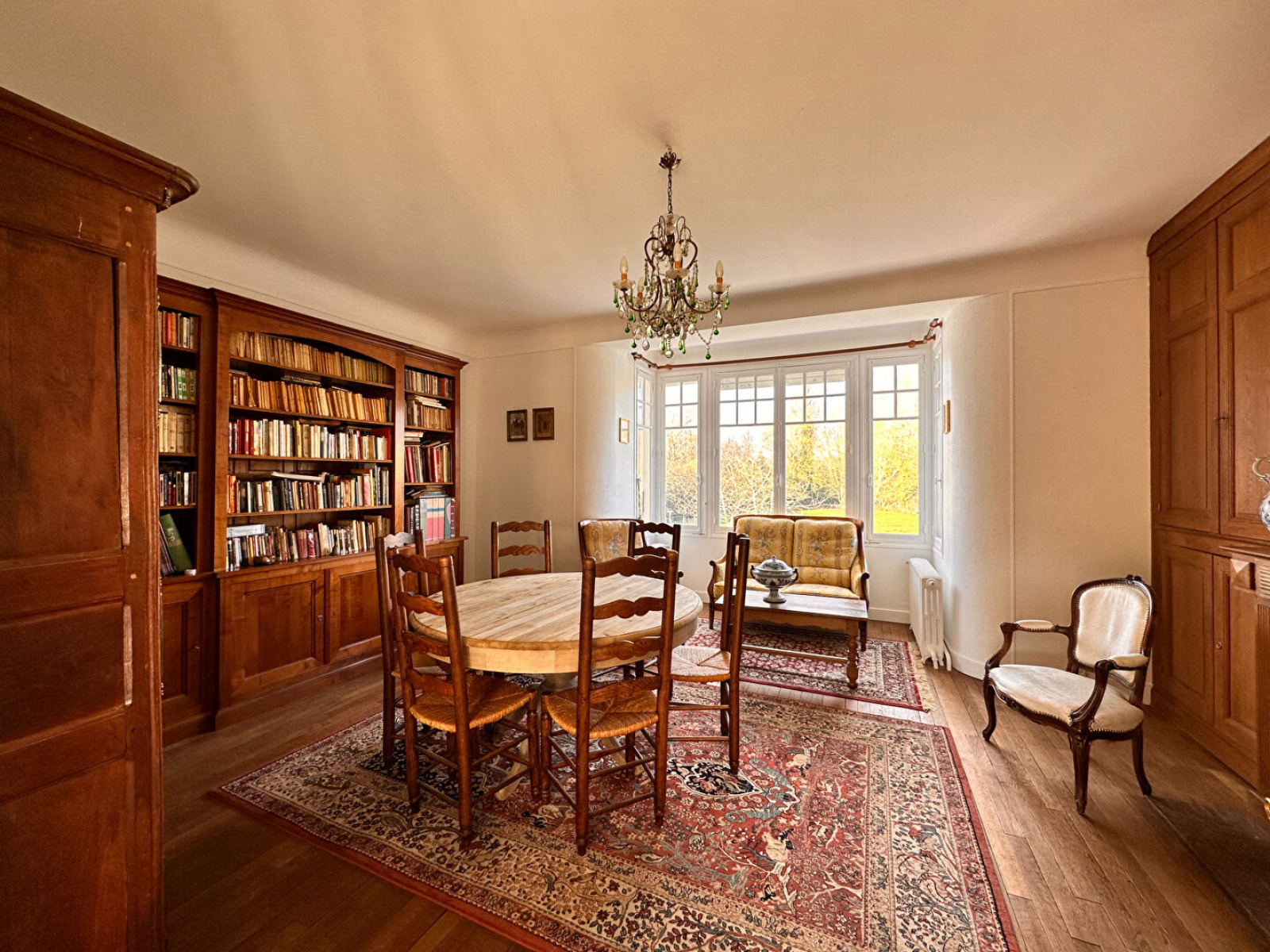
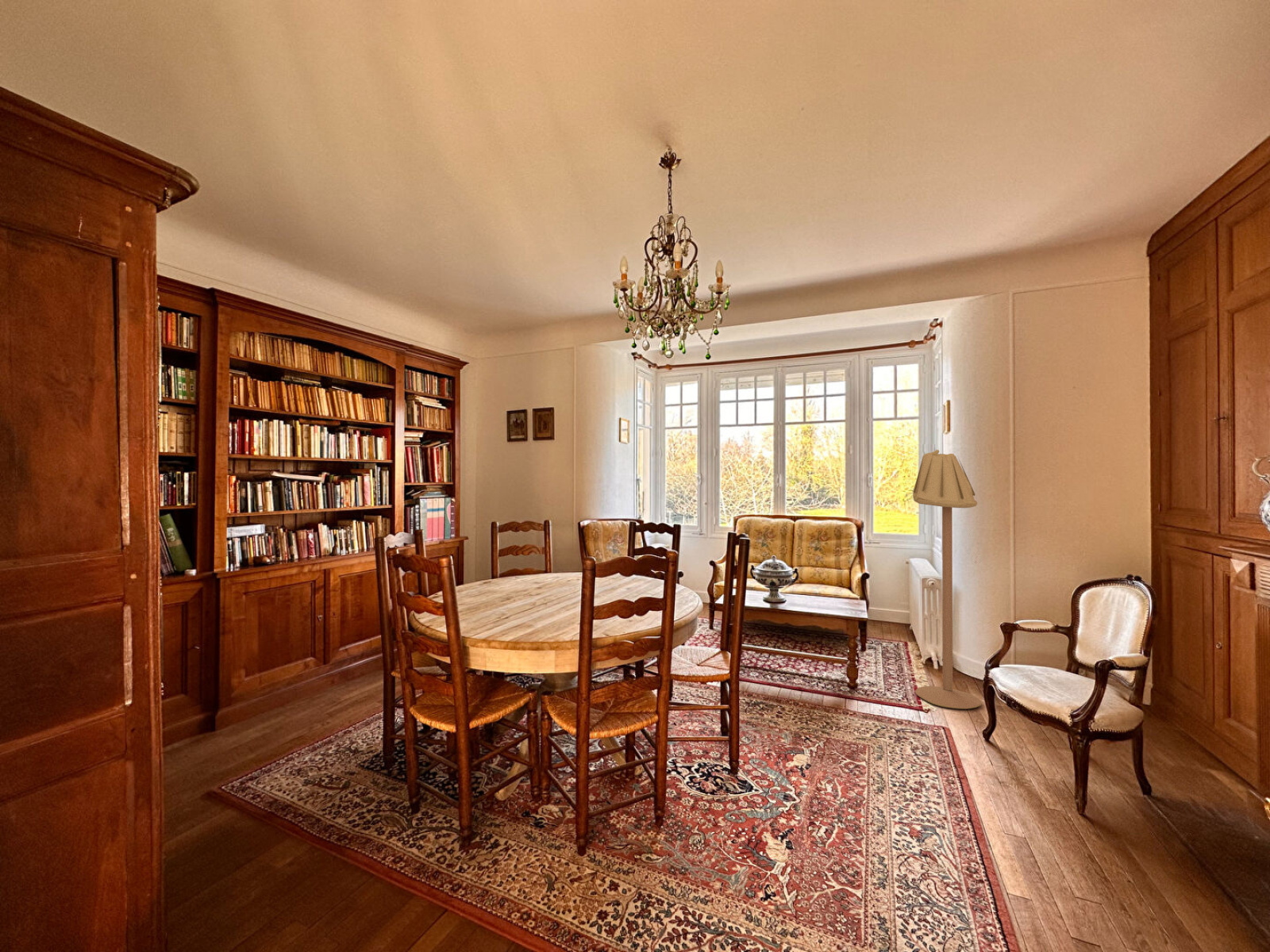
+ floor lamp (945, 571)
